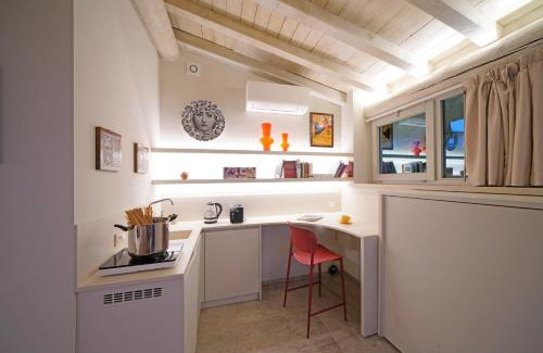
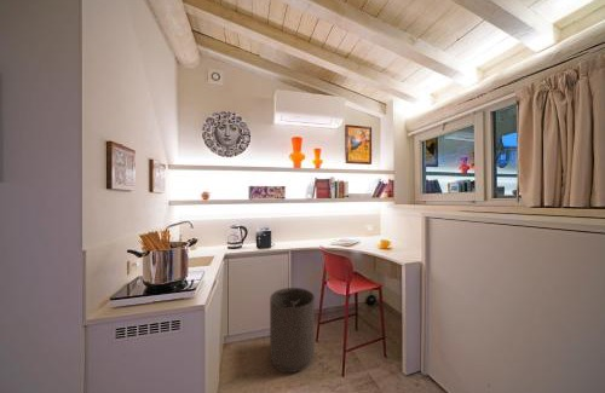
+ trash can (292, 326)
